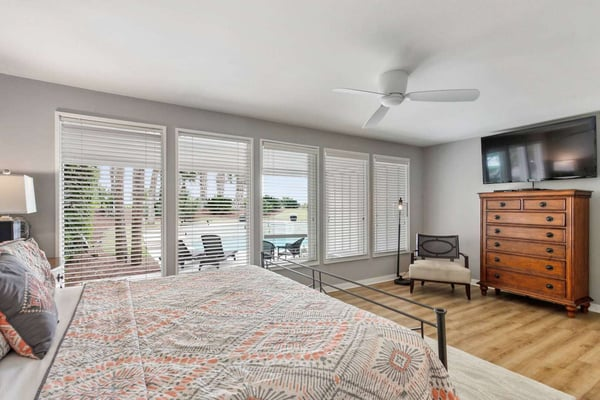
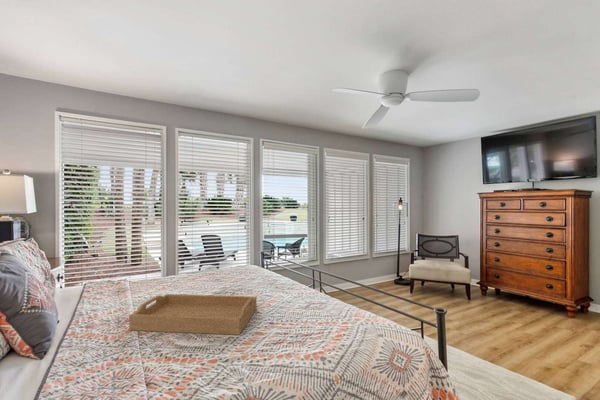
+ serving tray (198, 309)
